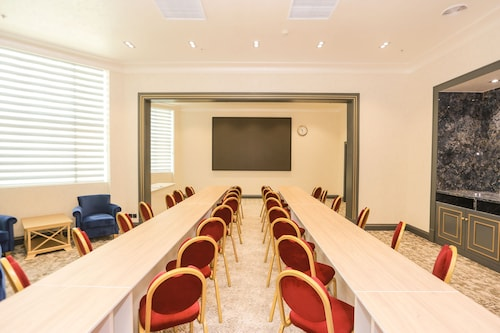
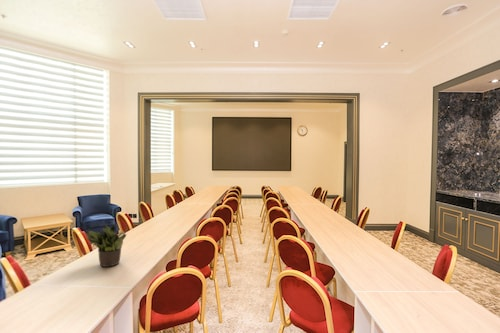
+ potted plant (106, 242)
